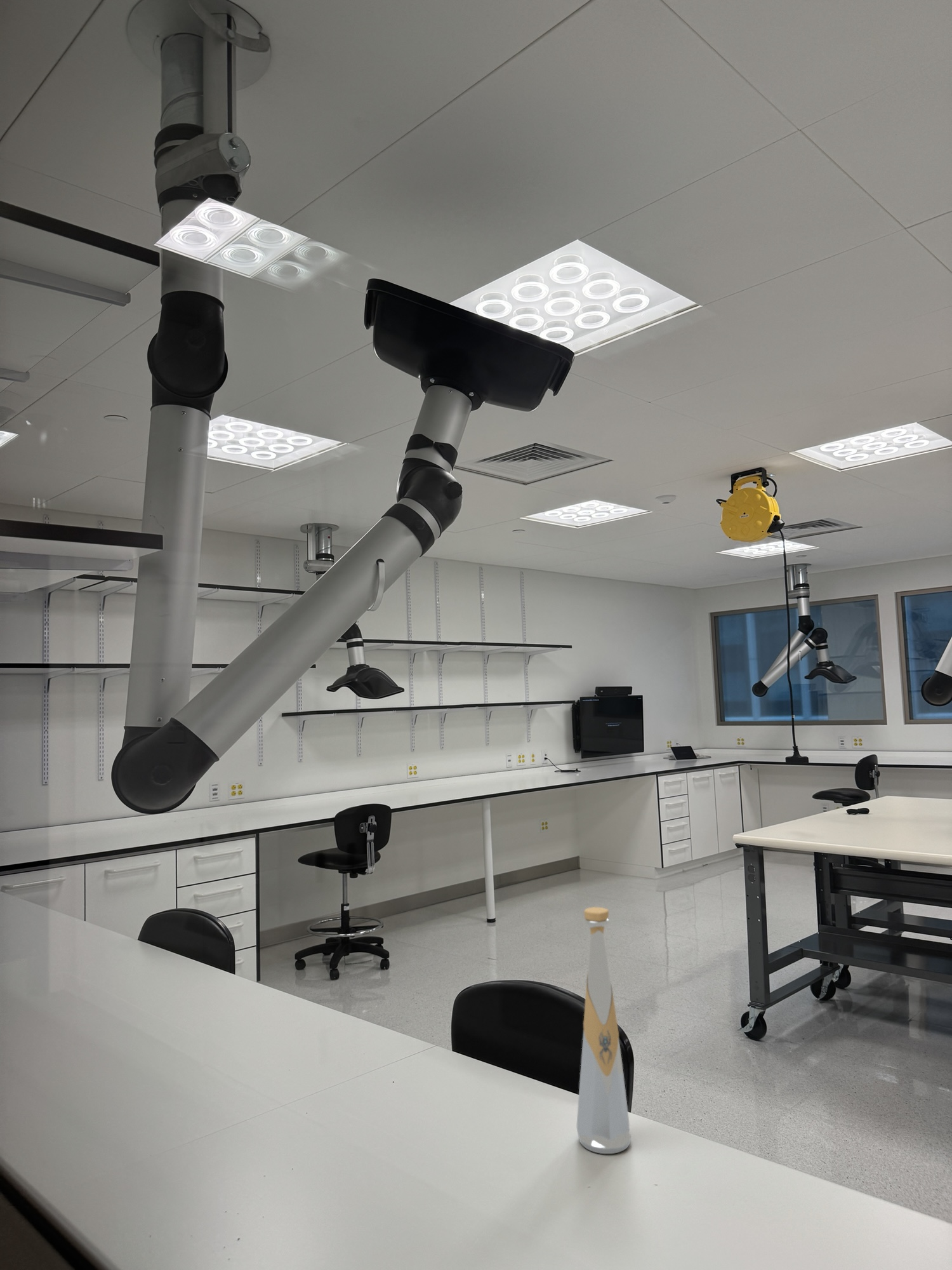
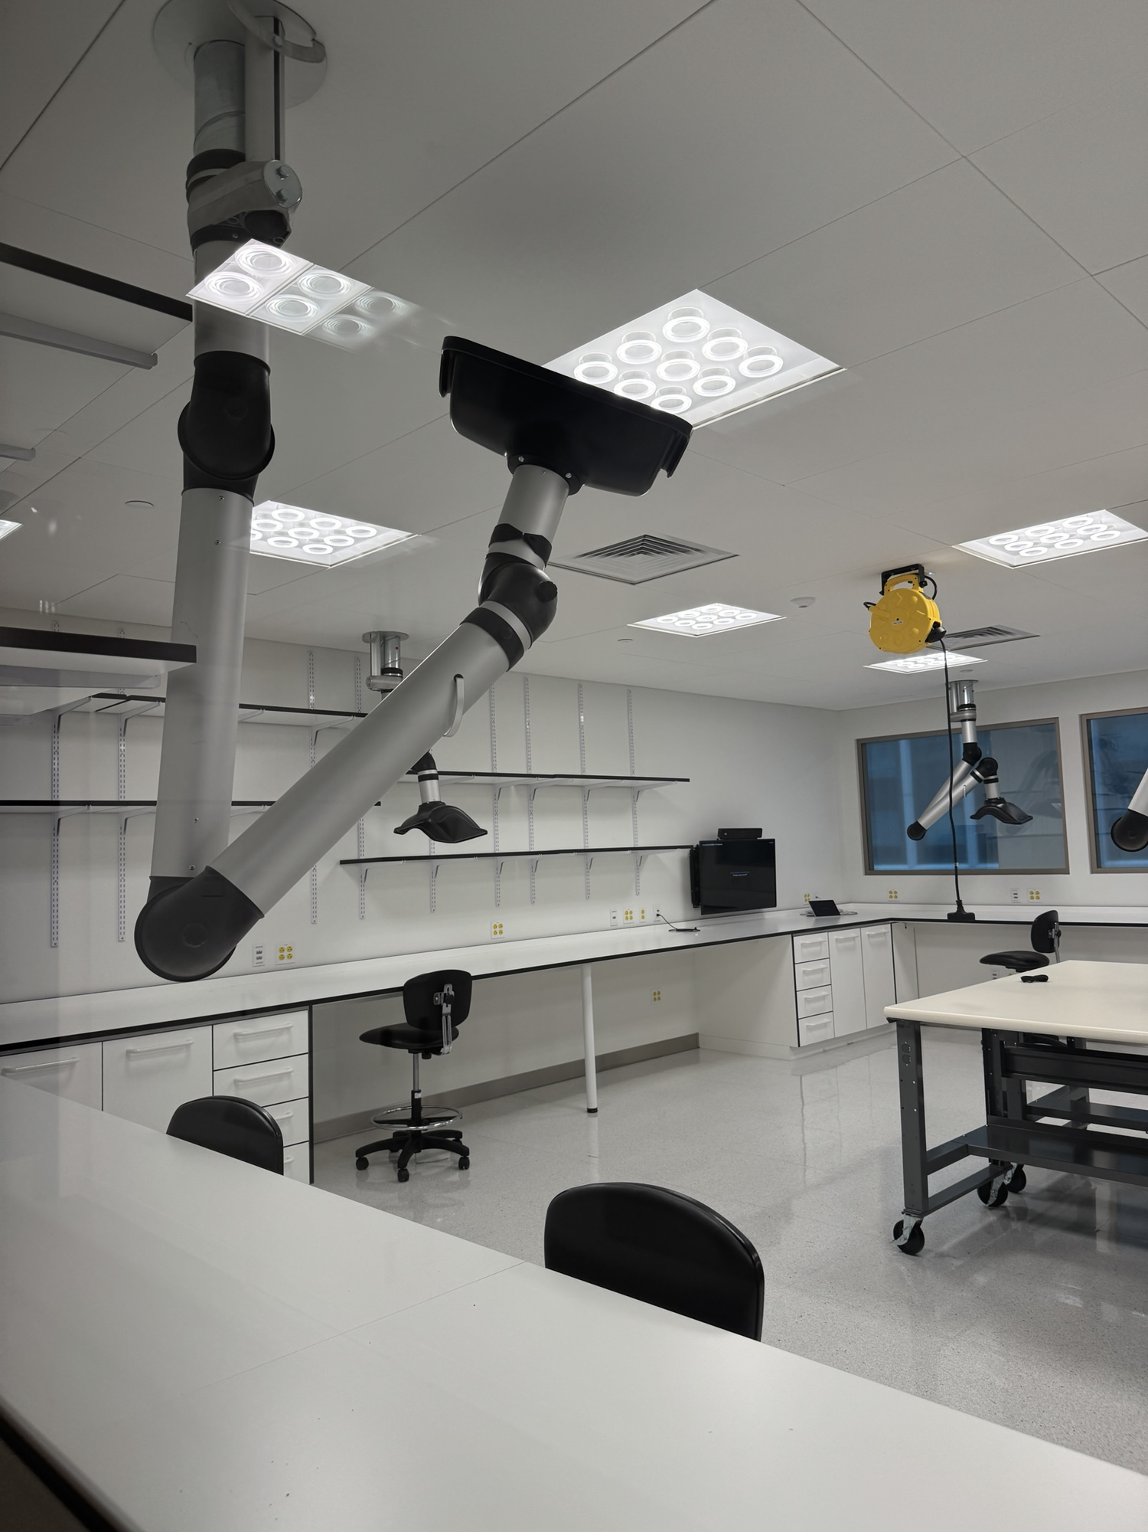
- bottle (600, 1024)
